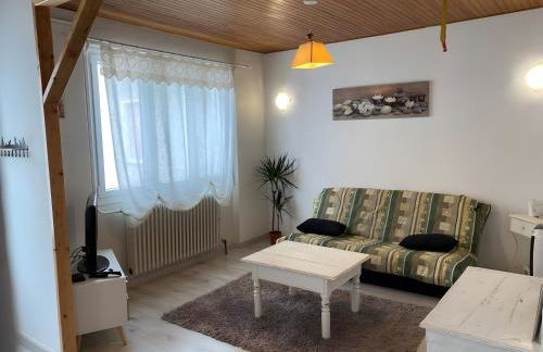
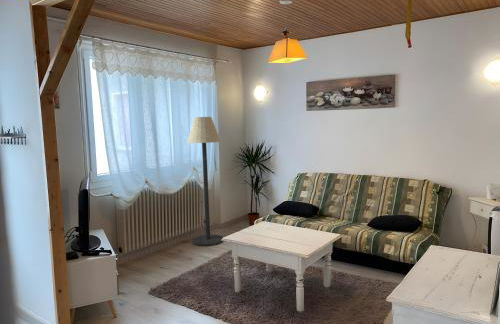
+ floor lamp (205, 179)
